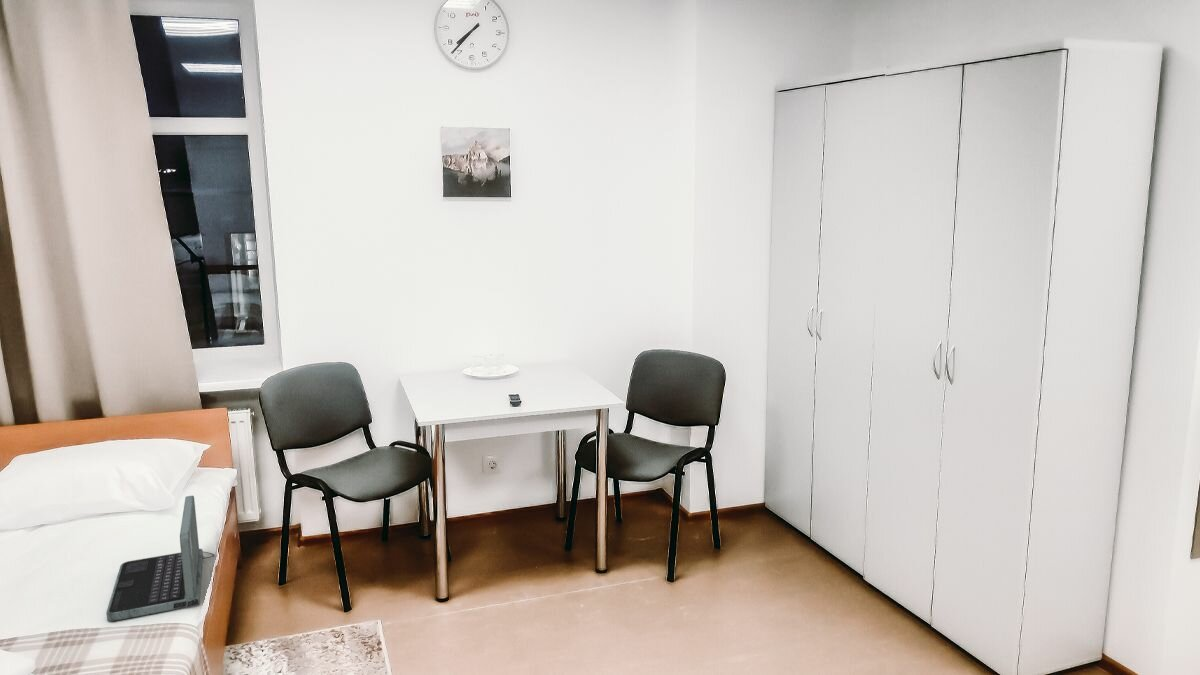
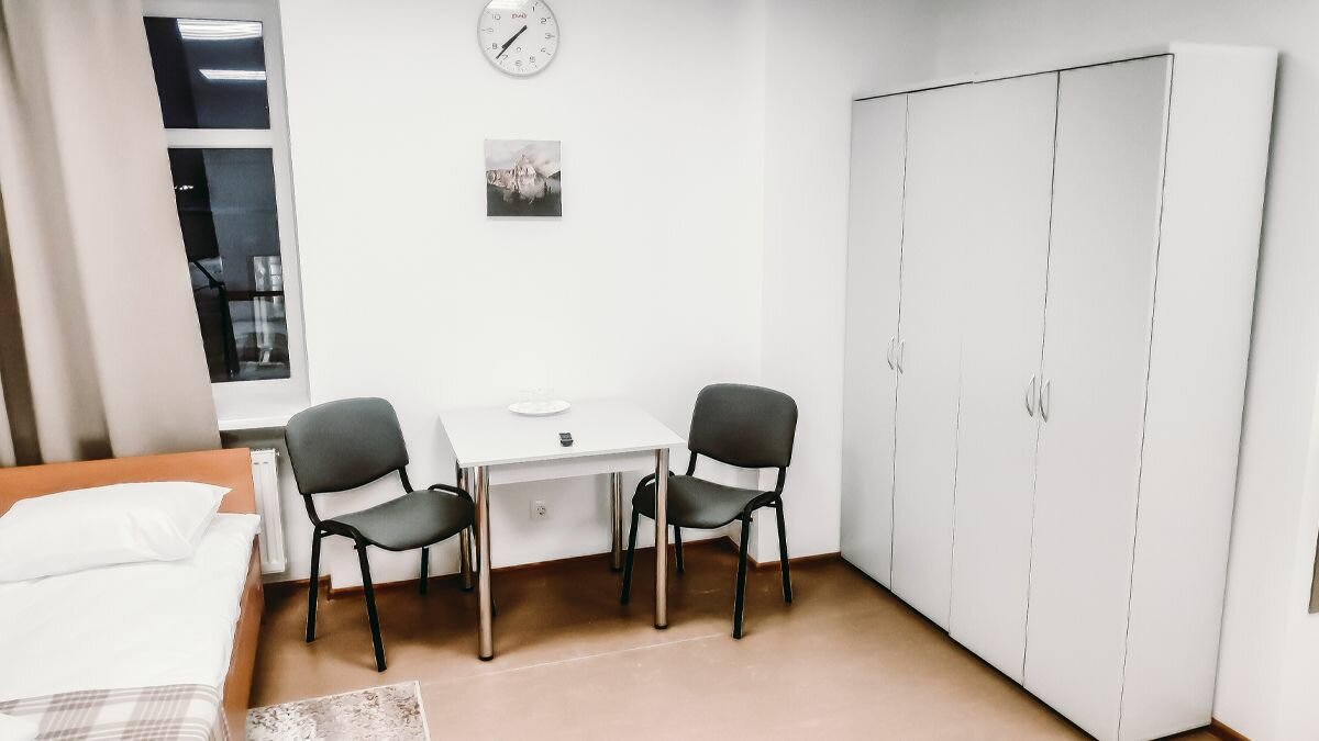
- laptop (162, 555)
